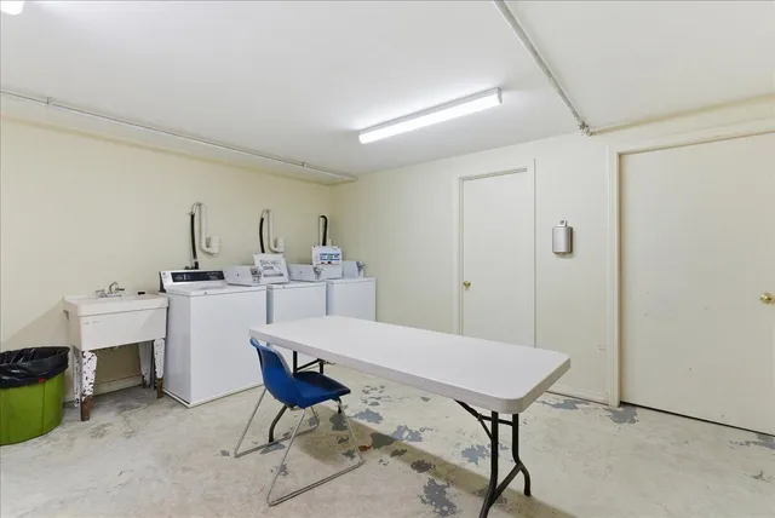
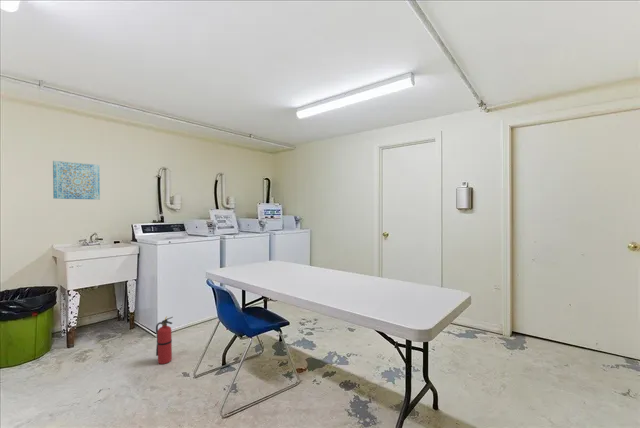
+ fire extinguisher (164, 338)
+ wall art (77, 181)
